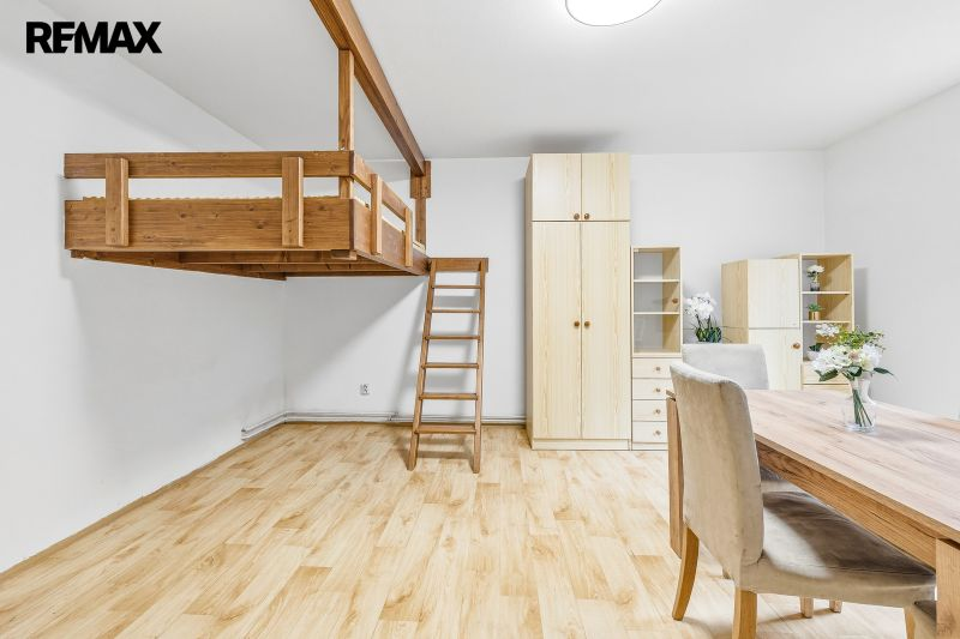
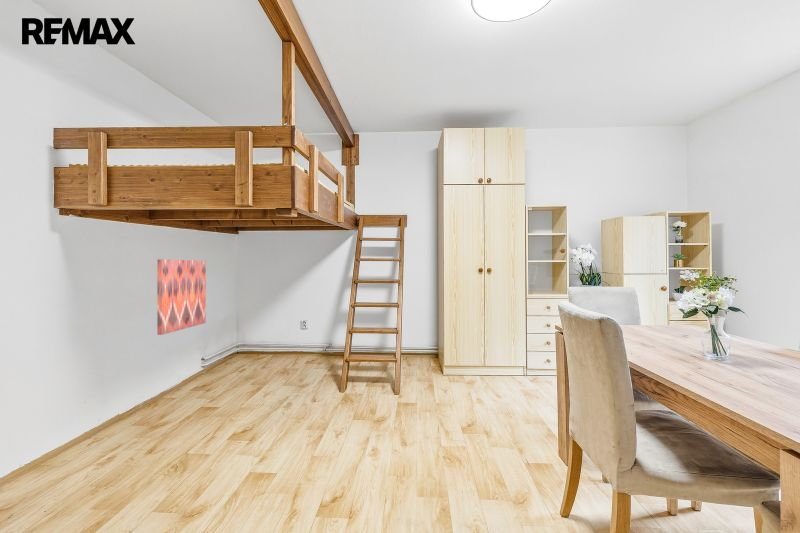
+ wall art (183, 294)
